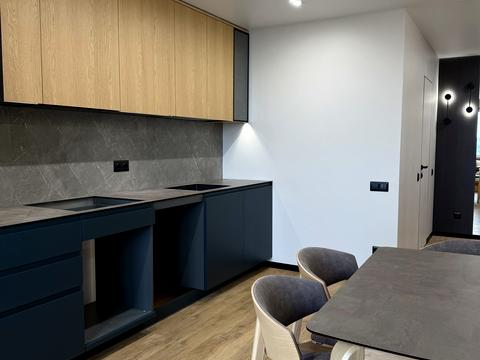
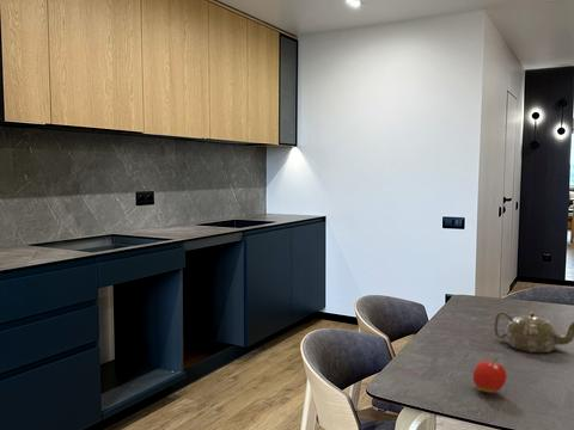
+ fruit (488, 375)
+ teapot (536, 330)
